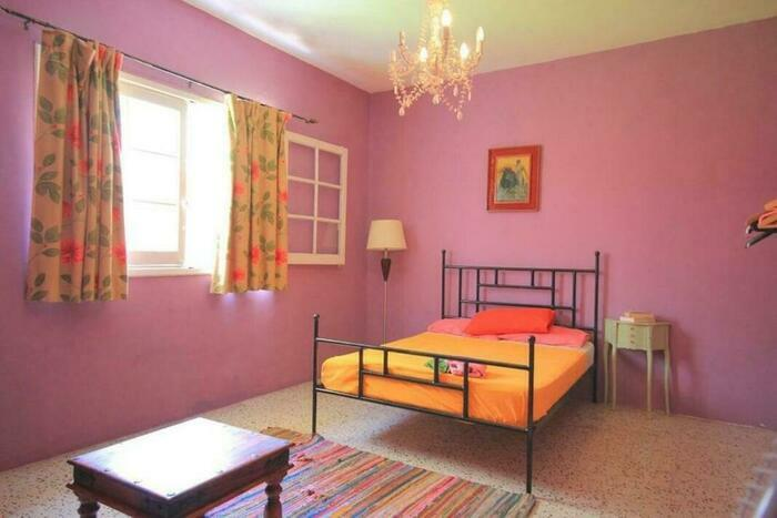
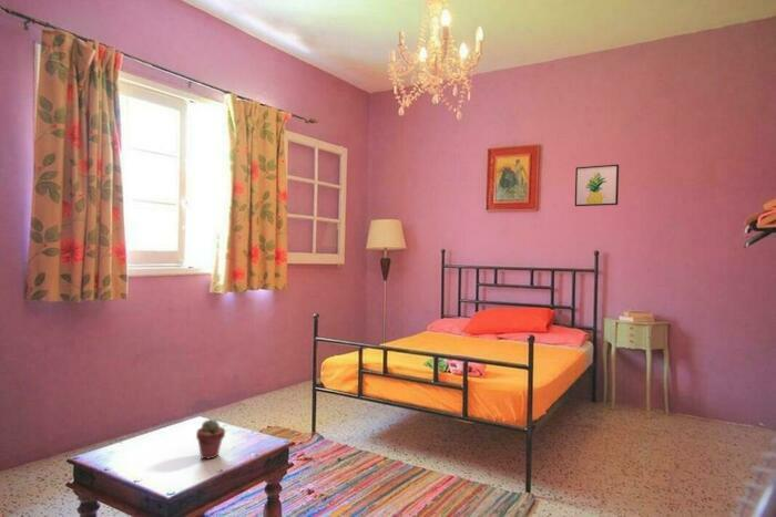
+ wall art (596, 185)
+ potted succulent (210, 437)
